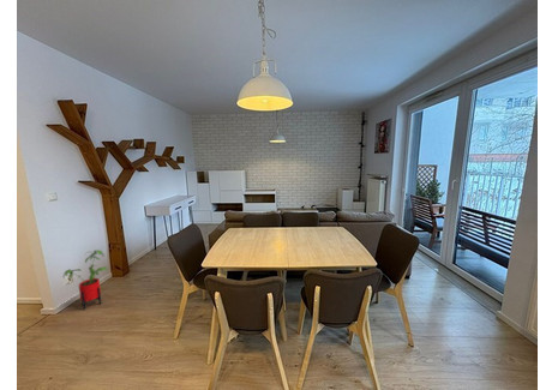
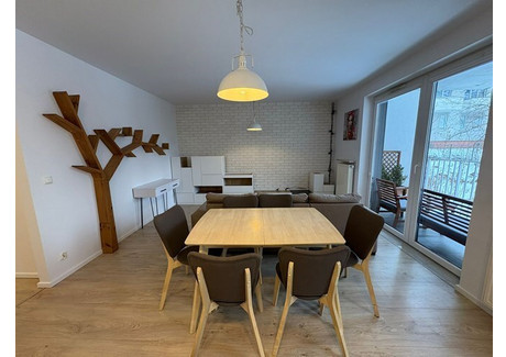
- house plant (91, 277)
